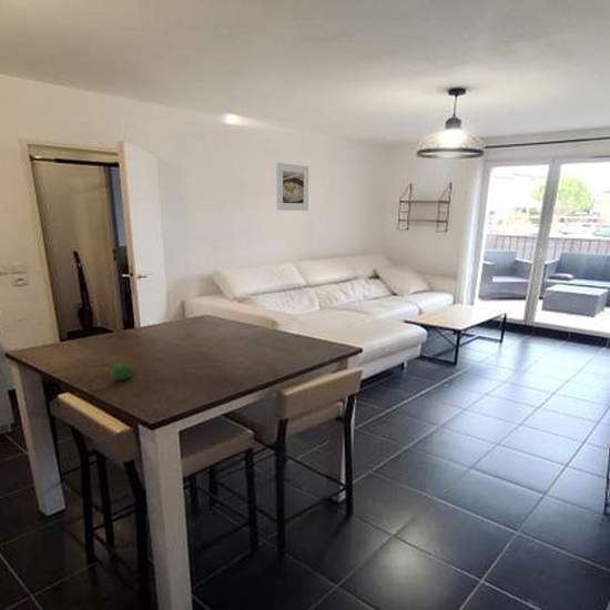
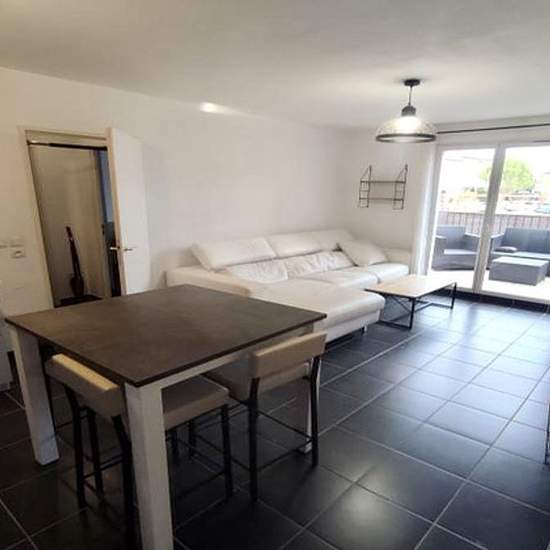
- fruit (121, 370)
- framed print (293, 187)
